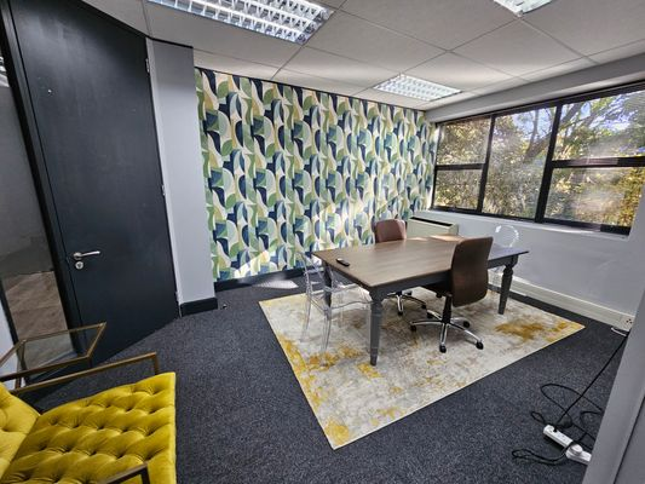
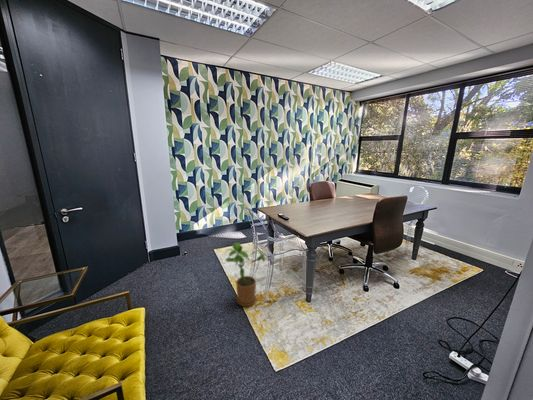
+ house plant (243, 271)
